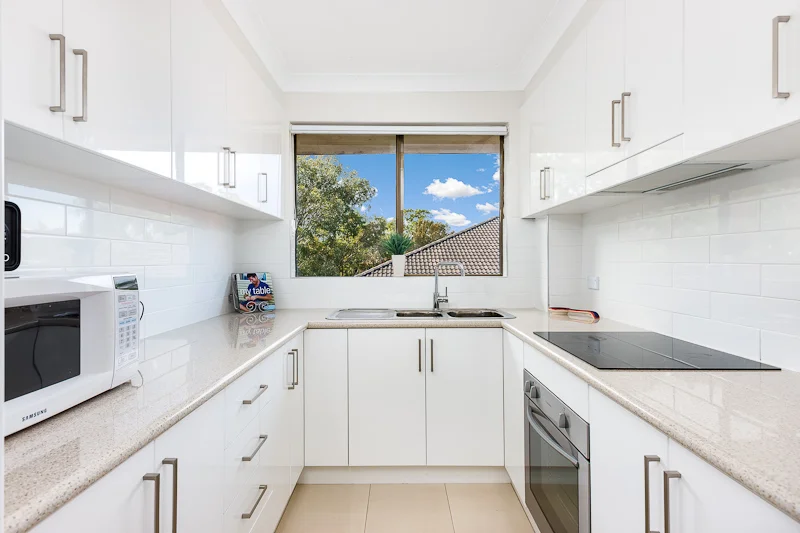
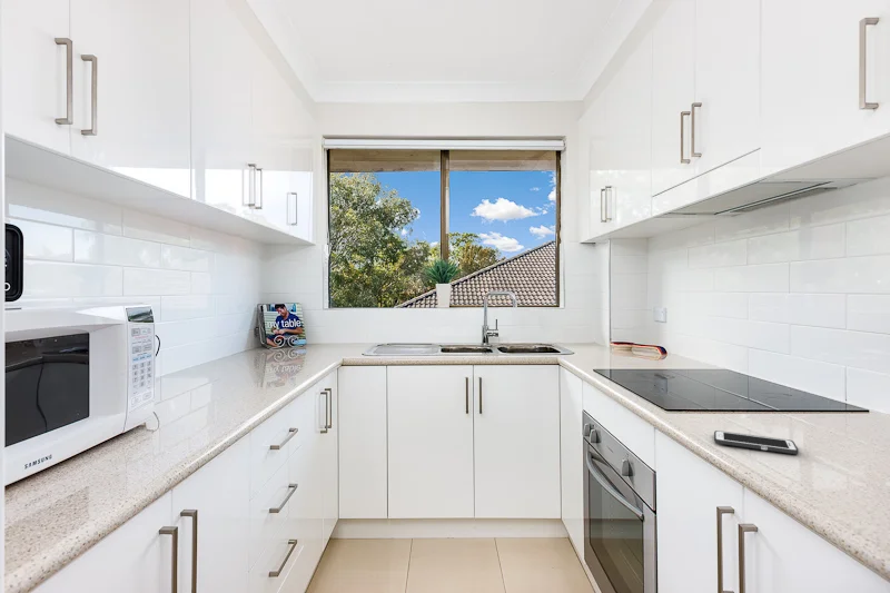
+ cell phone (753, 442)
